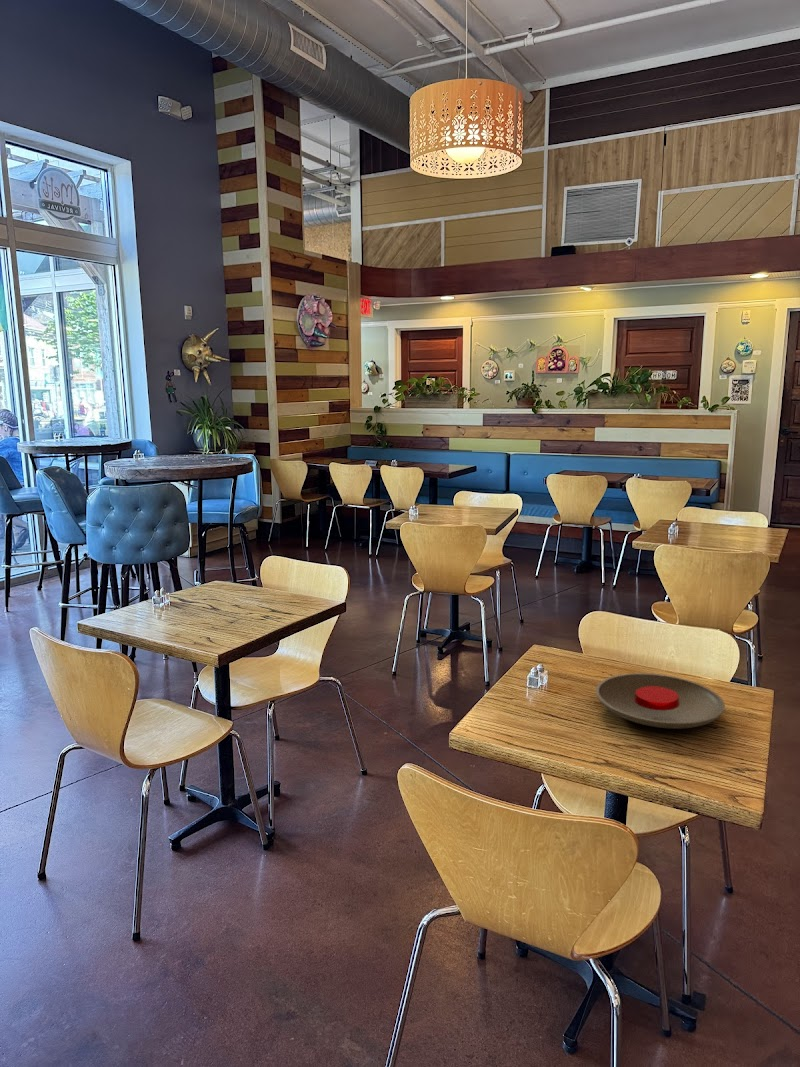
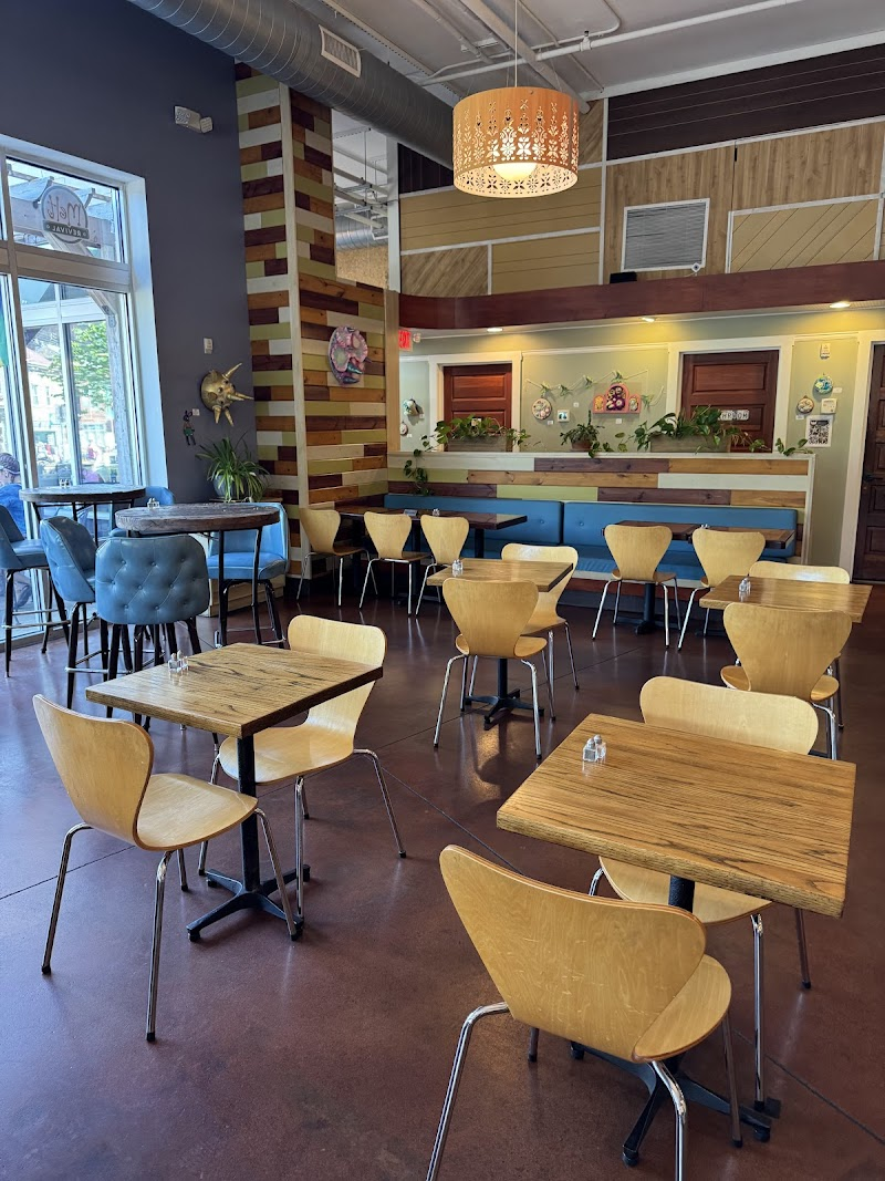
- plate (658, 703)
